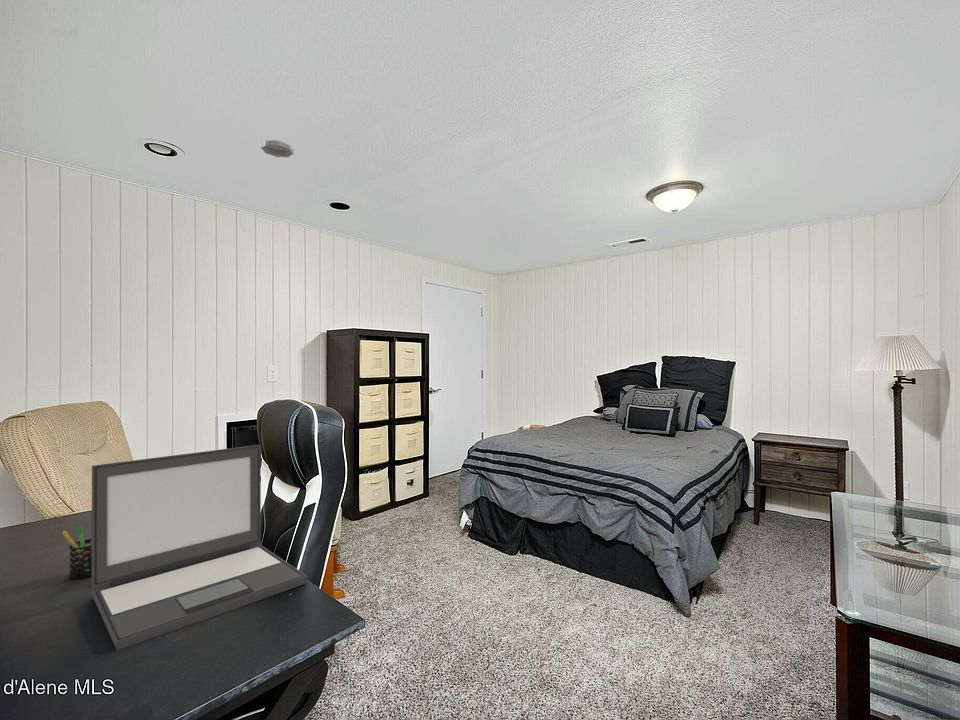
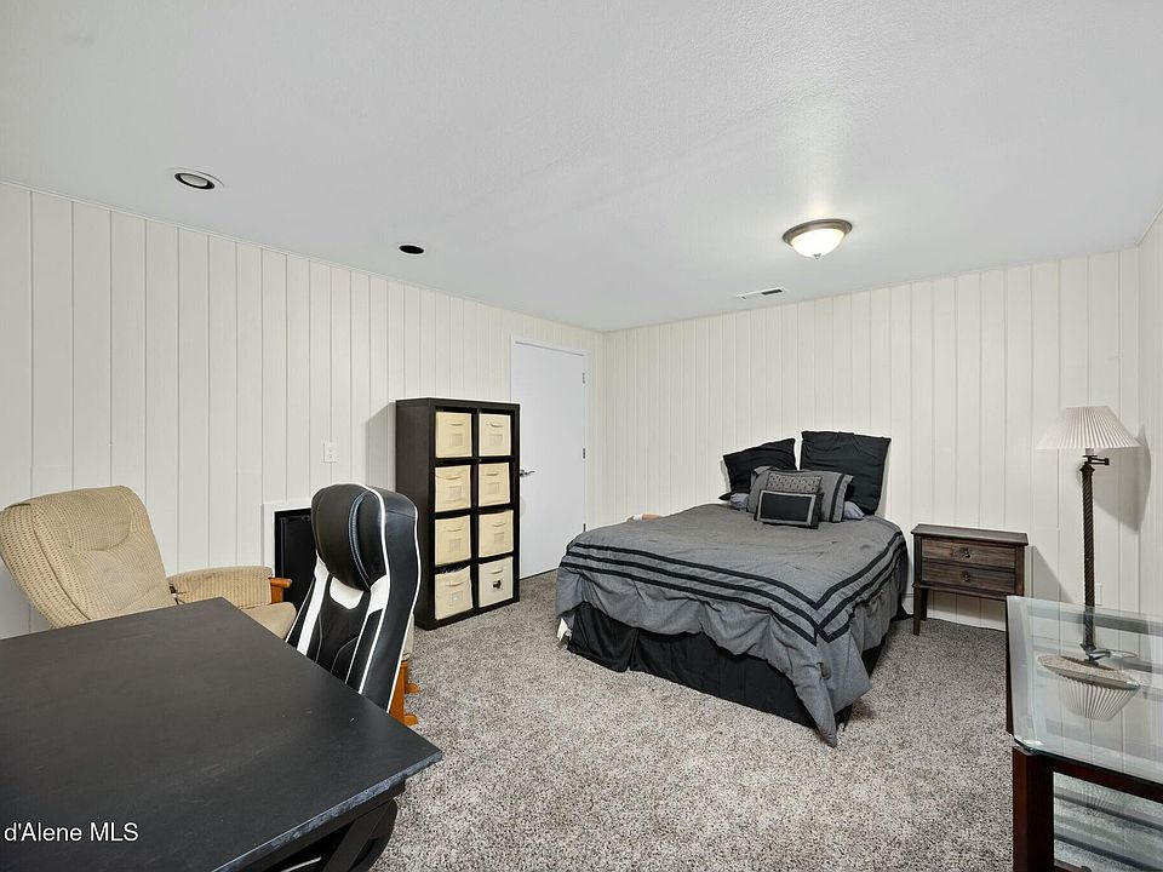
- smoke detector (277, 146)
- laptop (202, 525)
- pen holder (87, 546)
